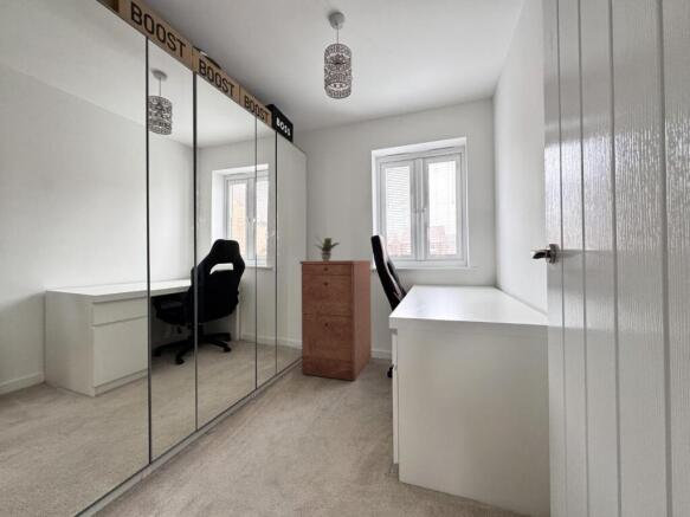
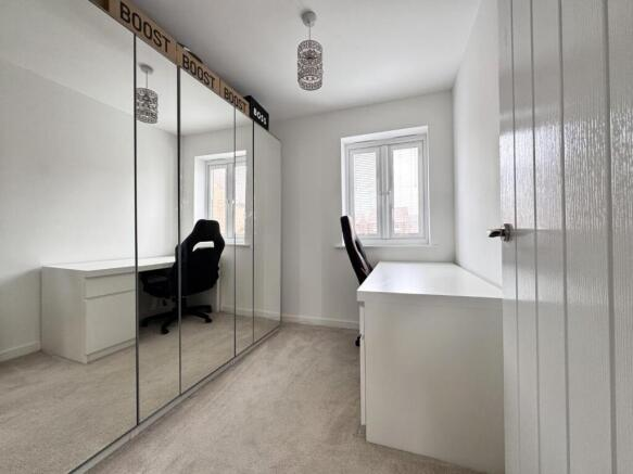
- filing cabinet (338, 312)
- potted plant (325, 247)
